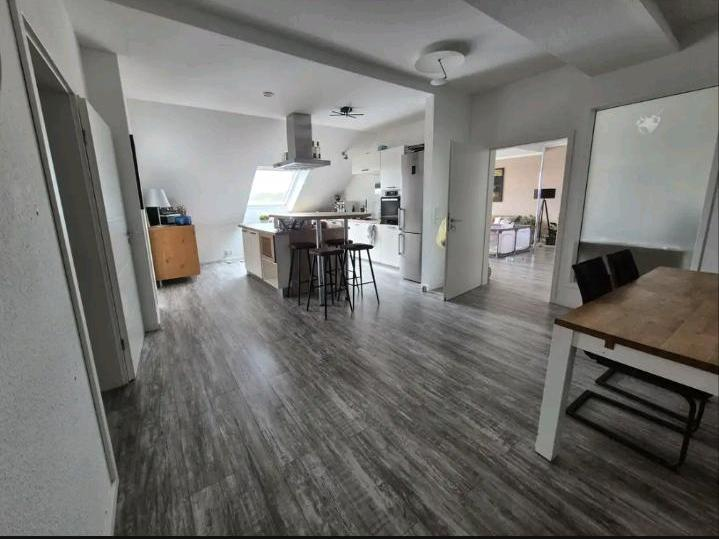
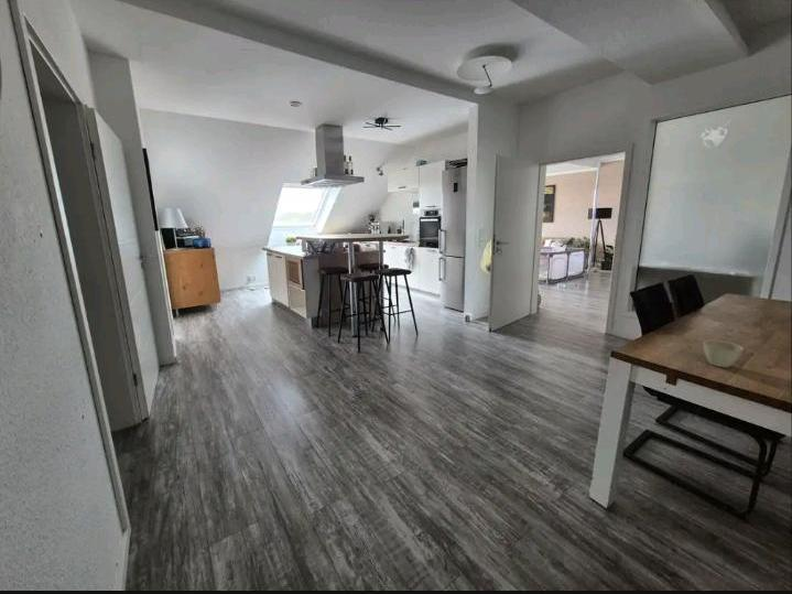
+ flower pot (720, 355)
